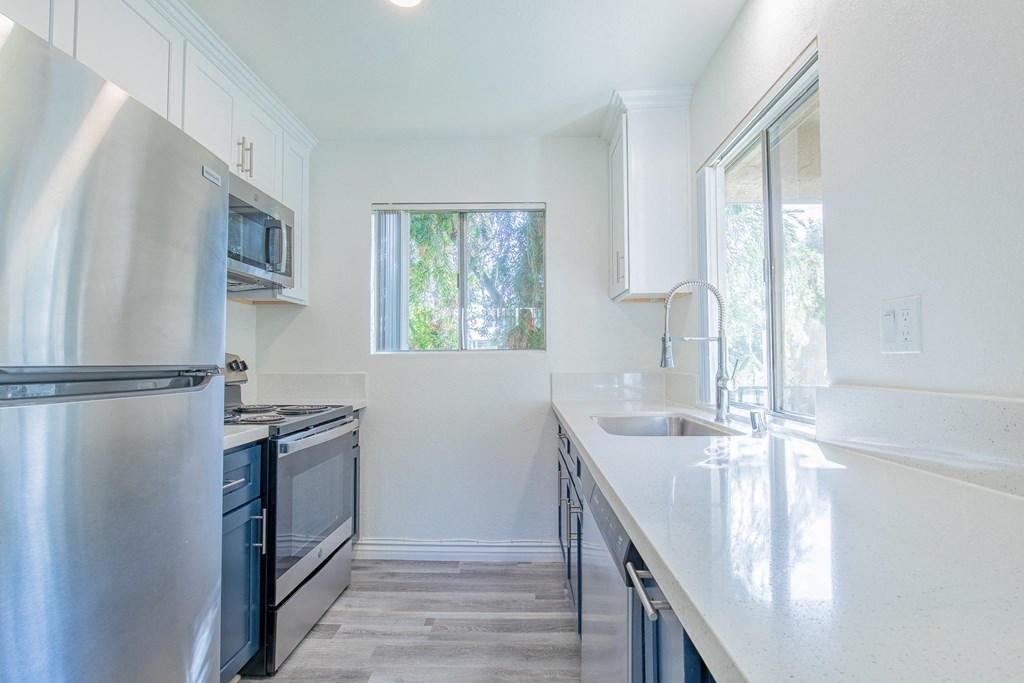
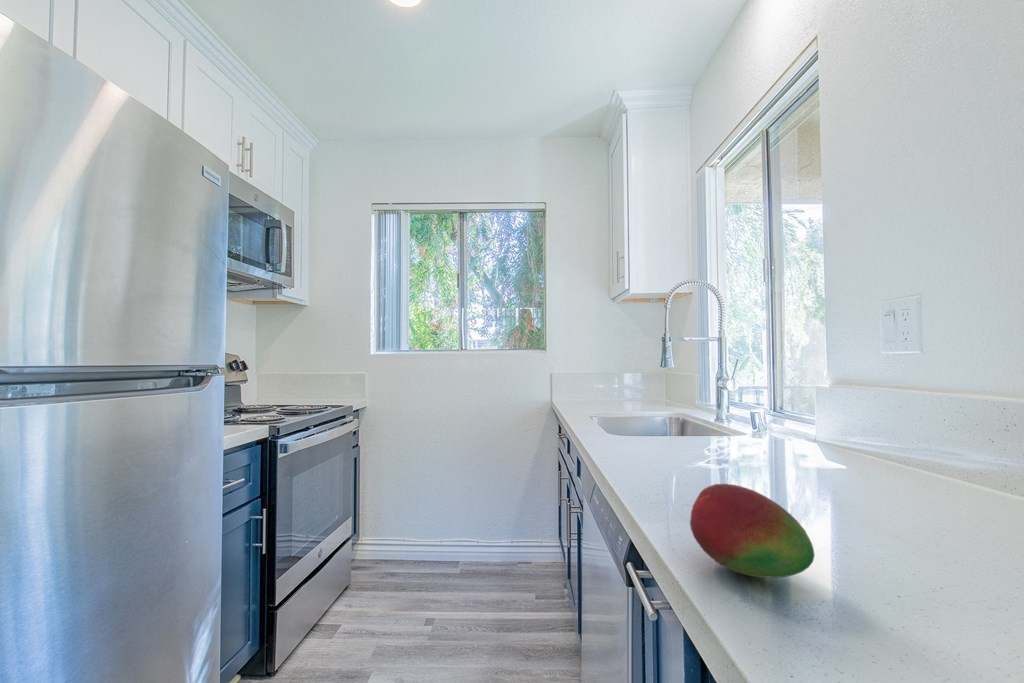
+ fruit (747, 530)
